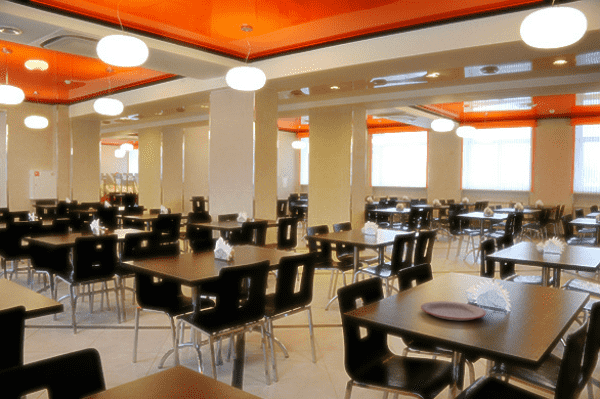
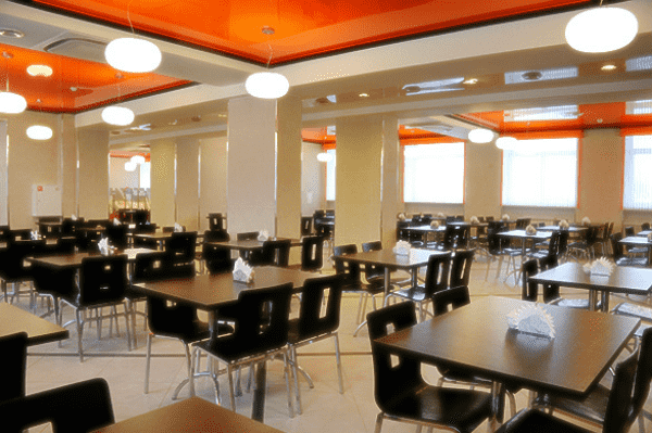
- plate (452, 311)
